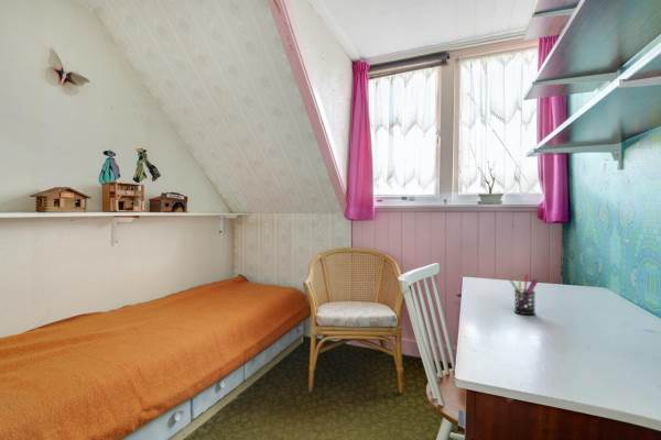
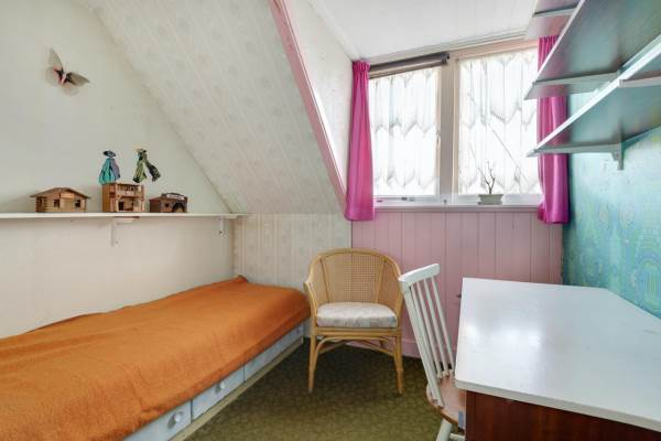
- pen holder (522, 293)
